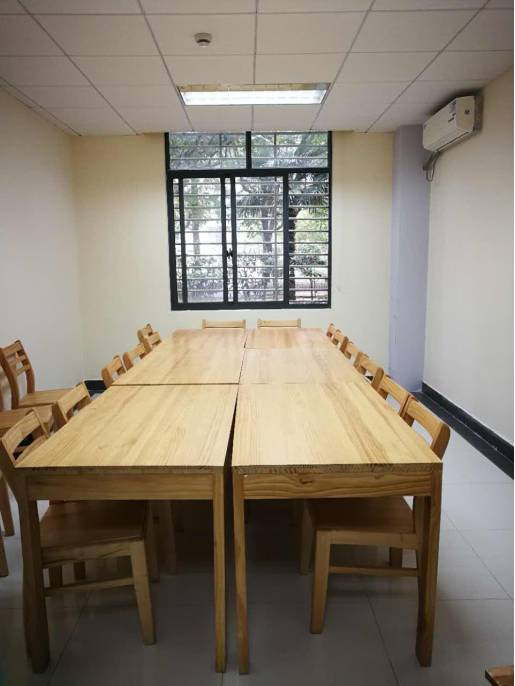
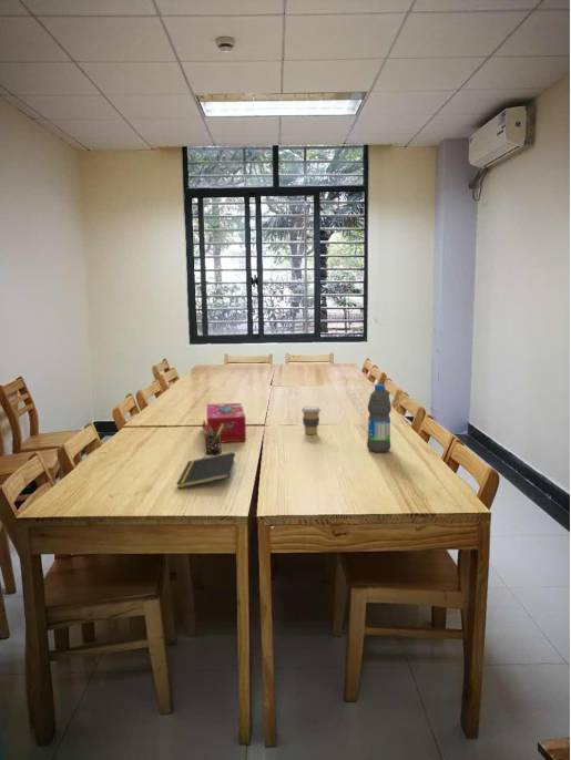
+ pen holder (212, 437)
+ tissue box (225, 421)
+ water bottle (379, 417)
+ notepad (207, 469)
+ coffee cup (310, 420)
